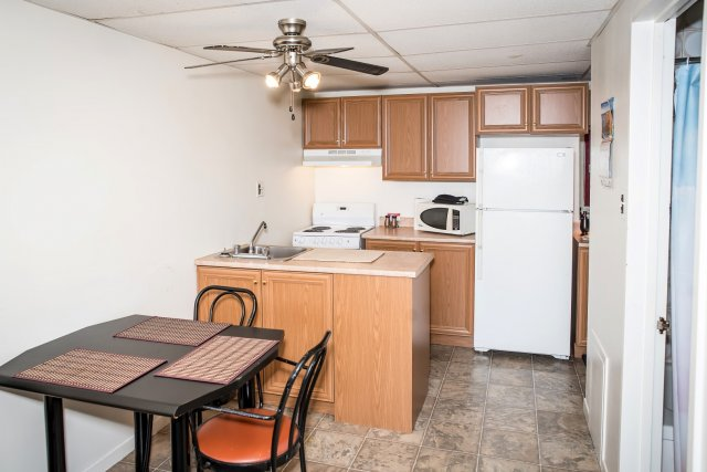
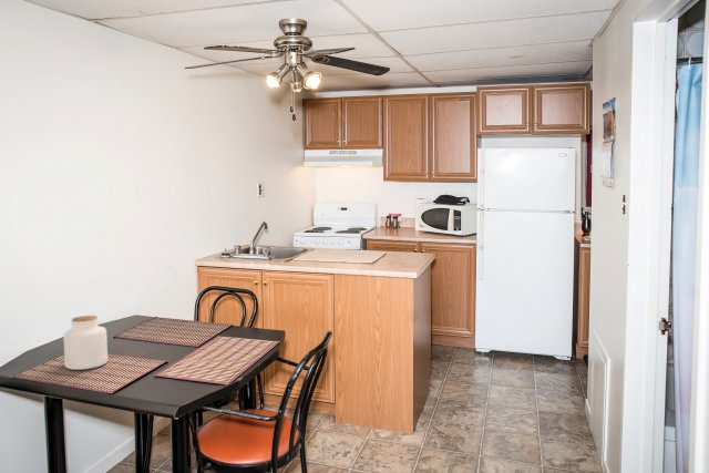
+ jar (85, 340)
